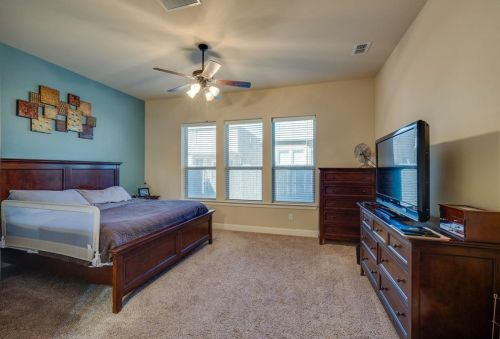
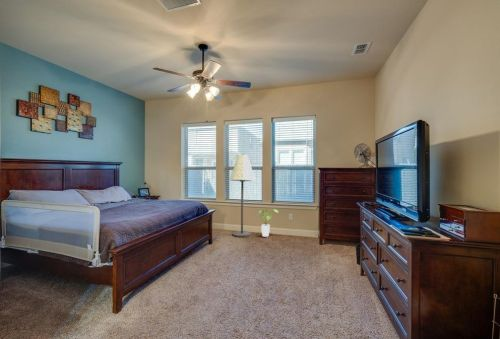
+ house plant (267, 221)
+ floor lamp (242, 194)
